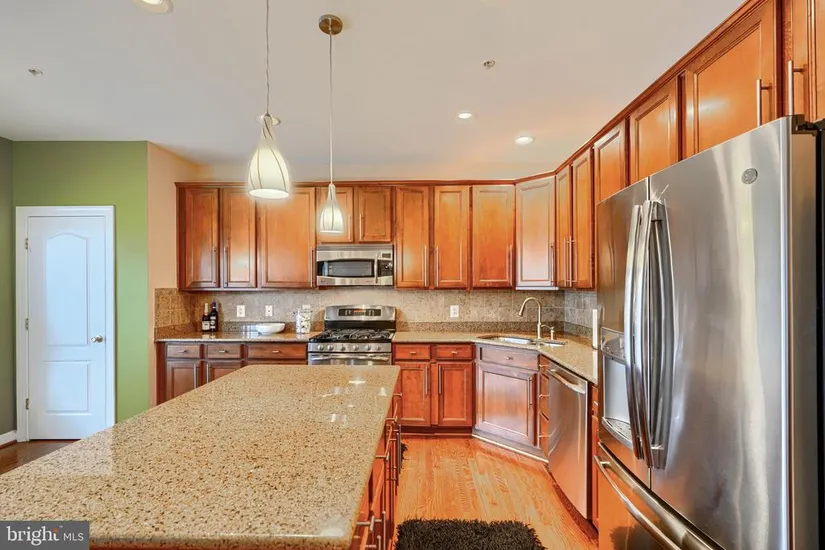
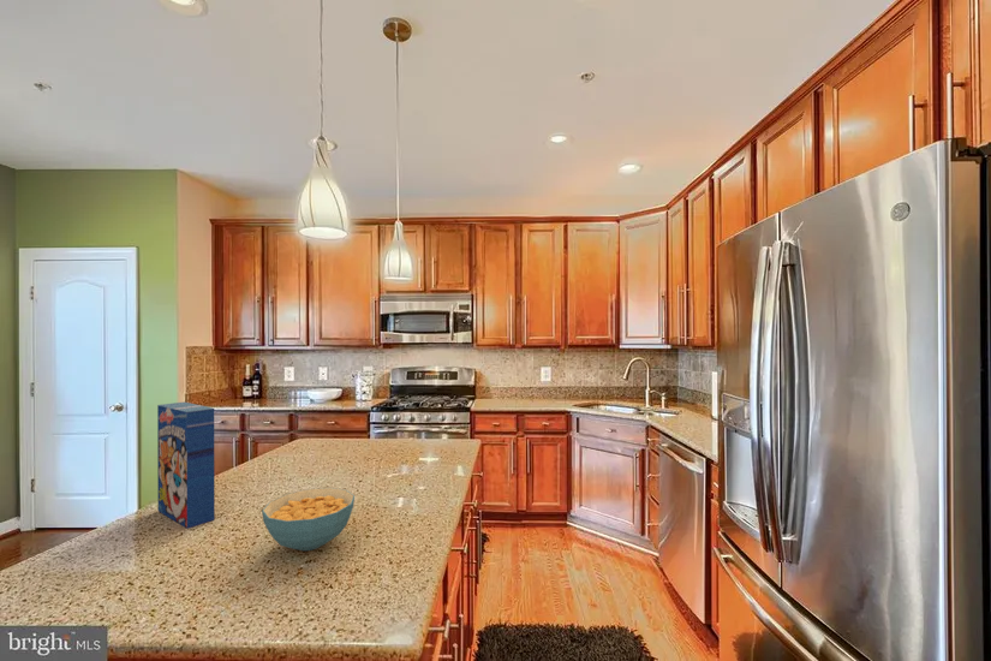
+ cereal bowl (310, 523)
+ cereal box (185, 460)
